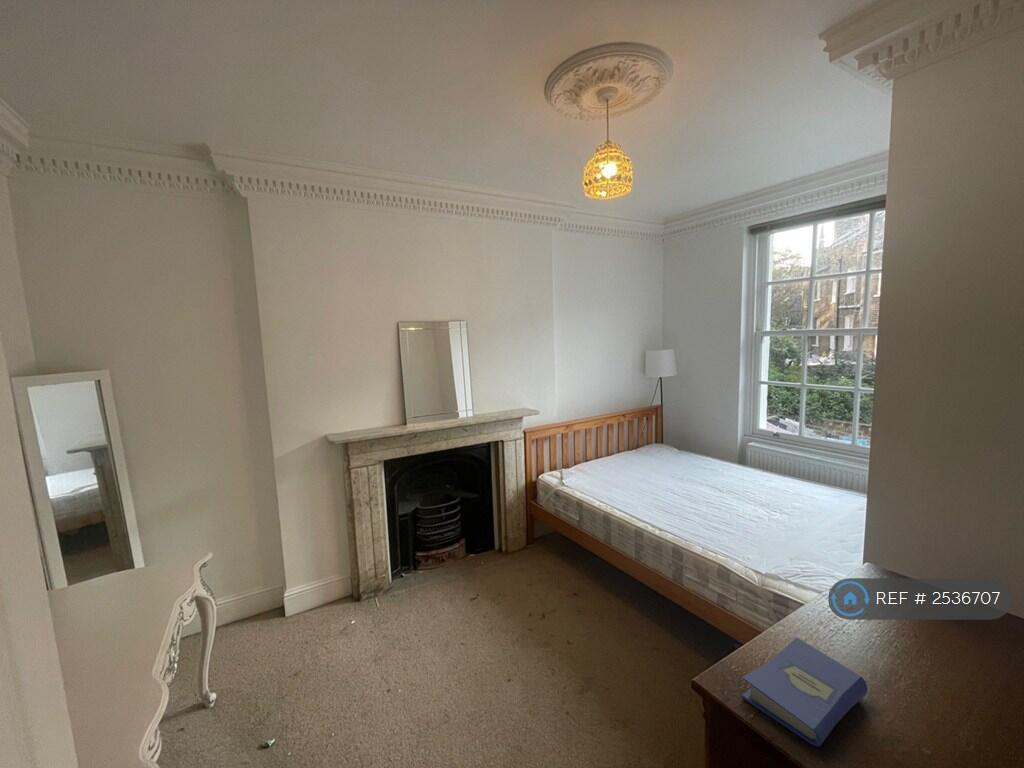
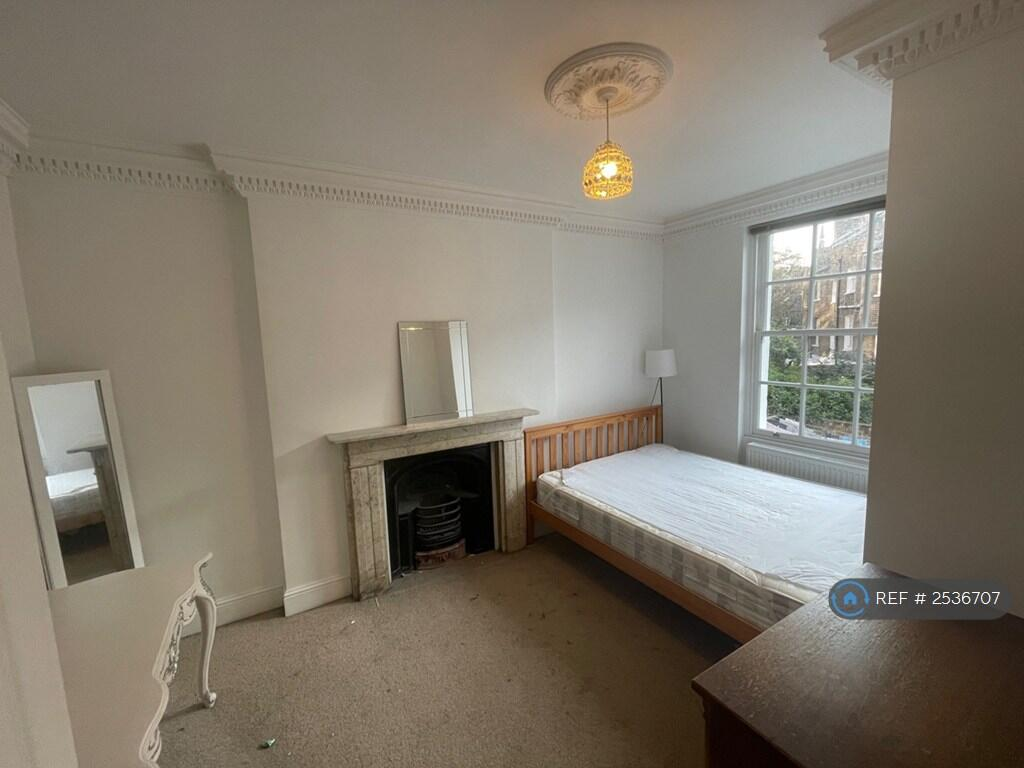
- hardcover book (804, 686)
